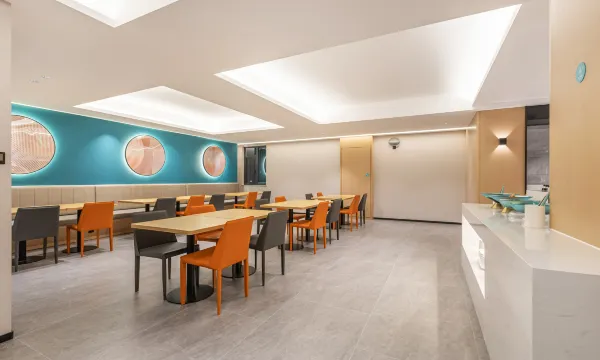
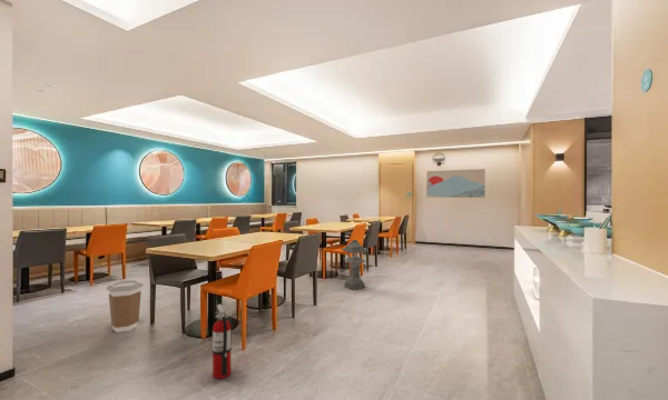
+ lantern (354, 263)
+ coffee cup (125, 306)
+ wall art (454, 183)
+ fire extinguisher (222, 340)
